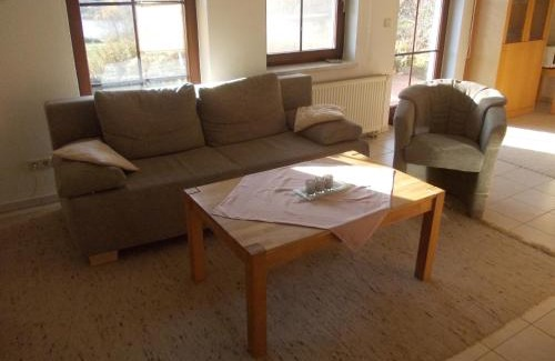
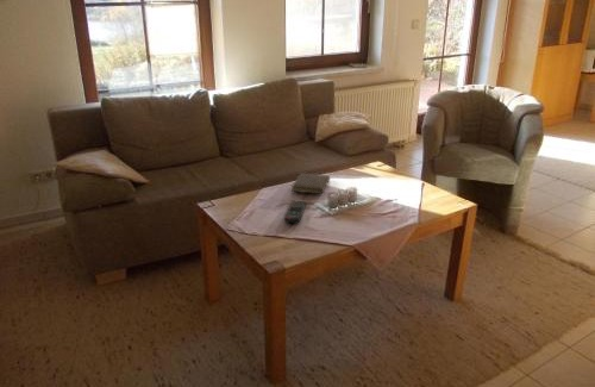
+ remote control (295, 211)
+ book (315, 182)
